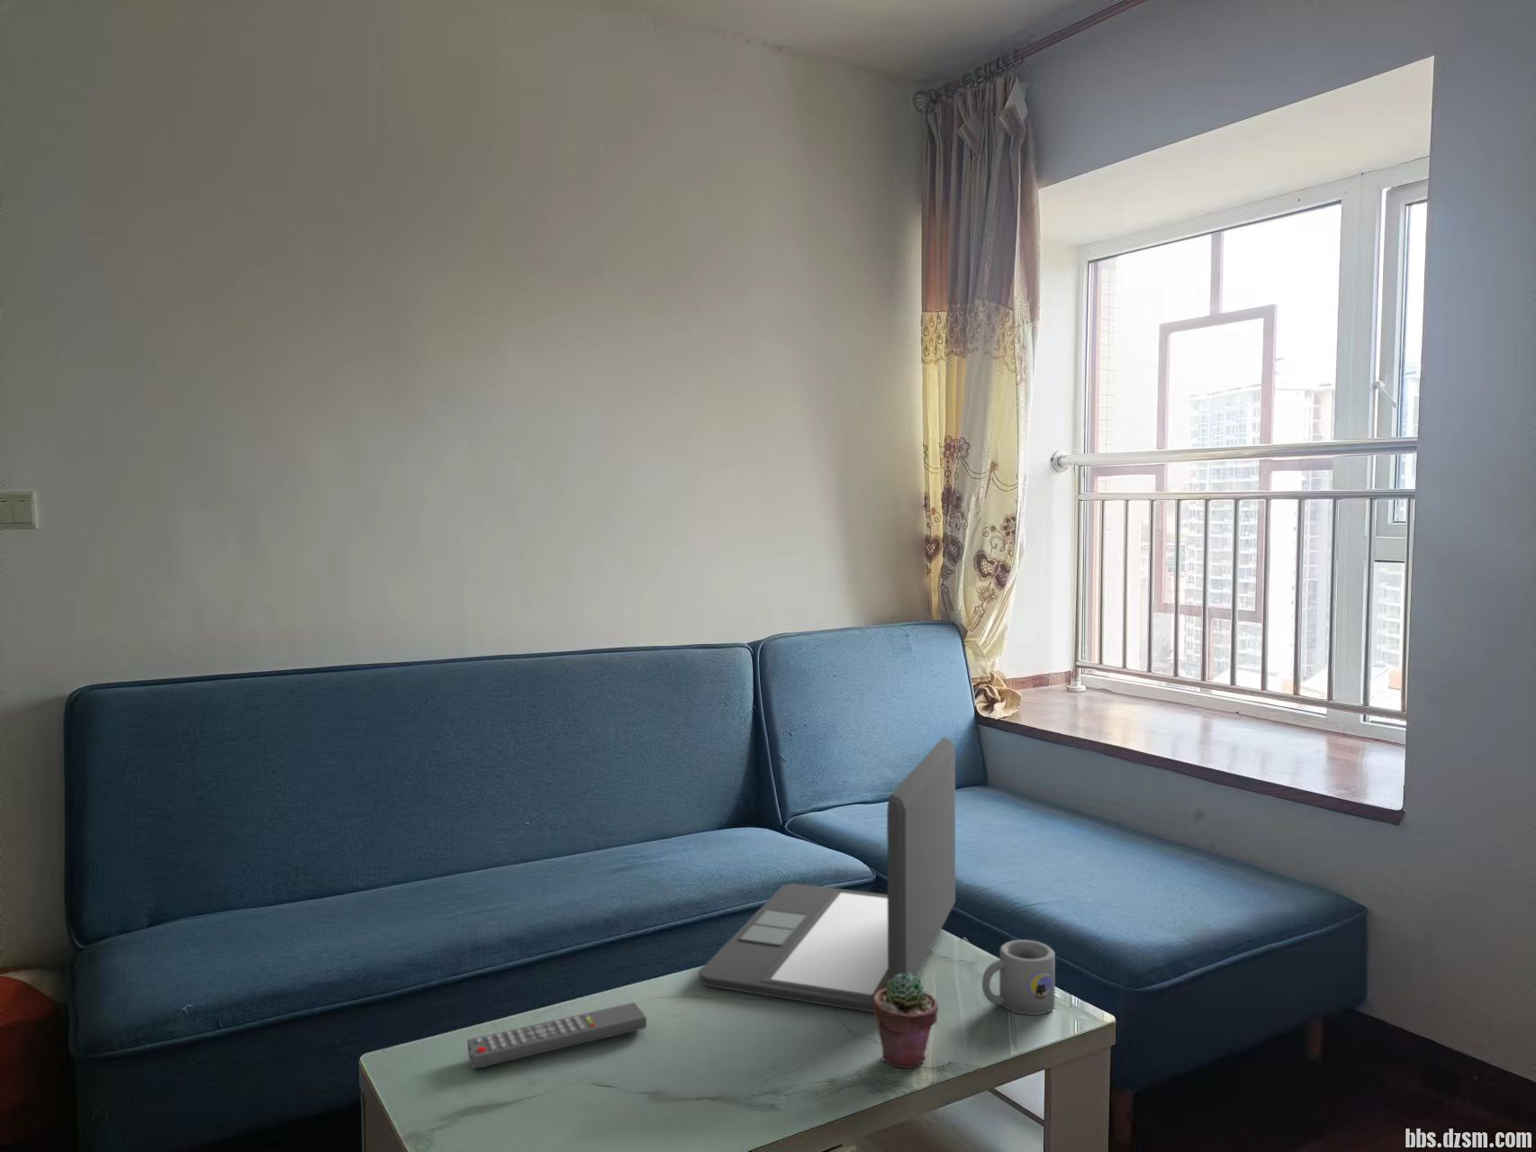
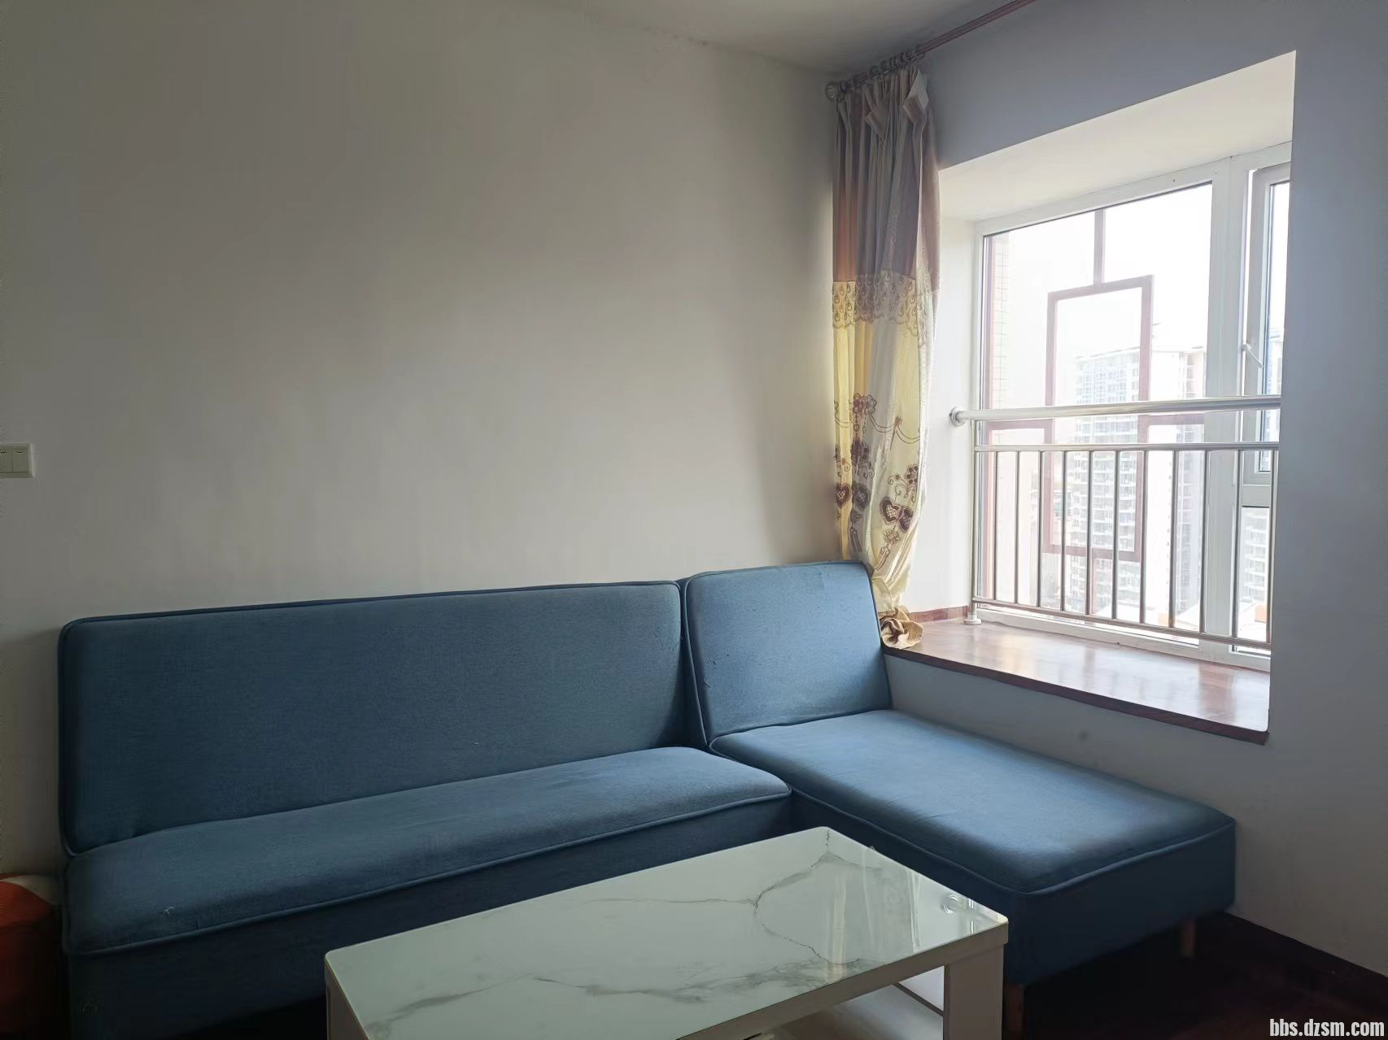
- laptop (828, 887)
- mug (1016, 978)
- remote control (559, 1036)
- potted succulent (905, 1016)
